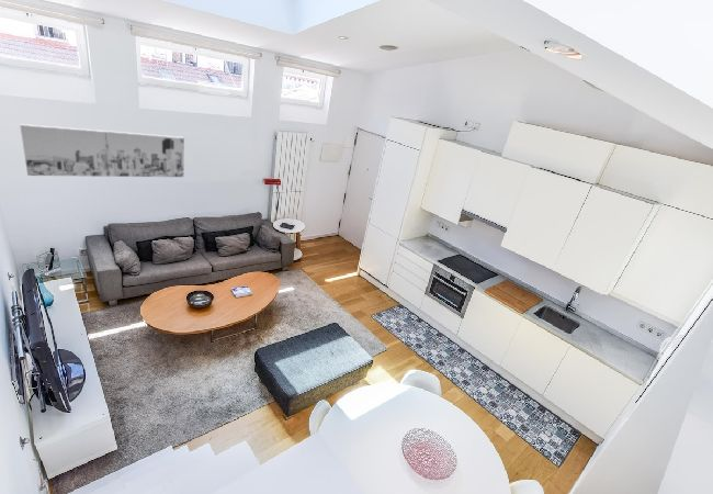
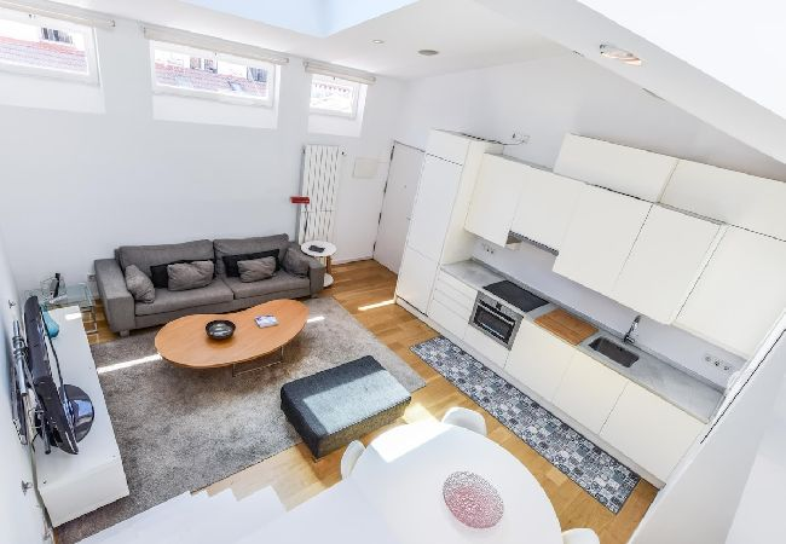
- wall art (113, 154)
